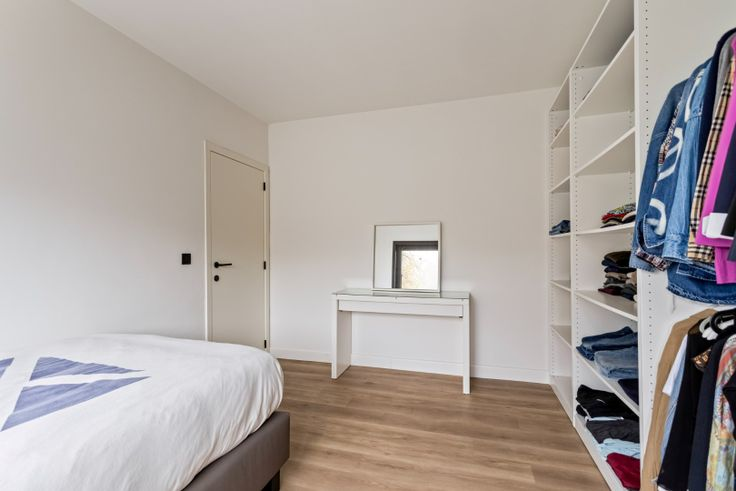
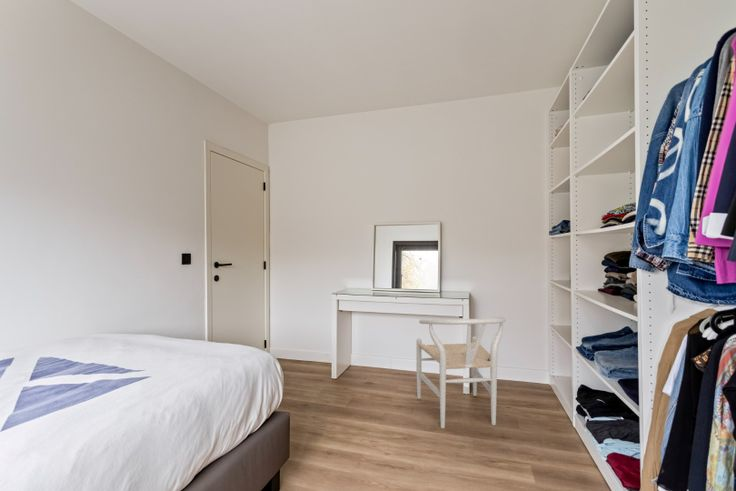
+ chair (460, 362)
